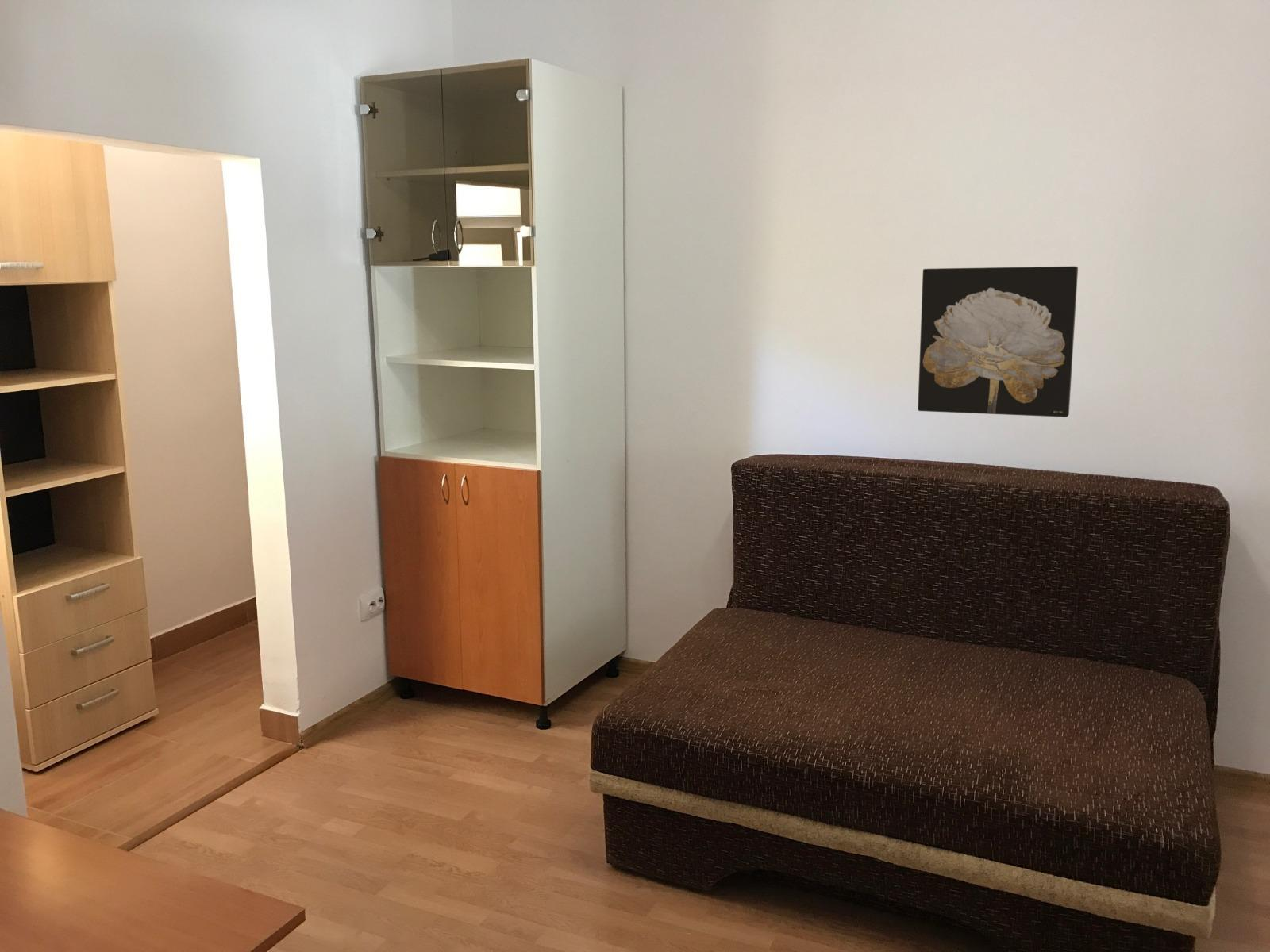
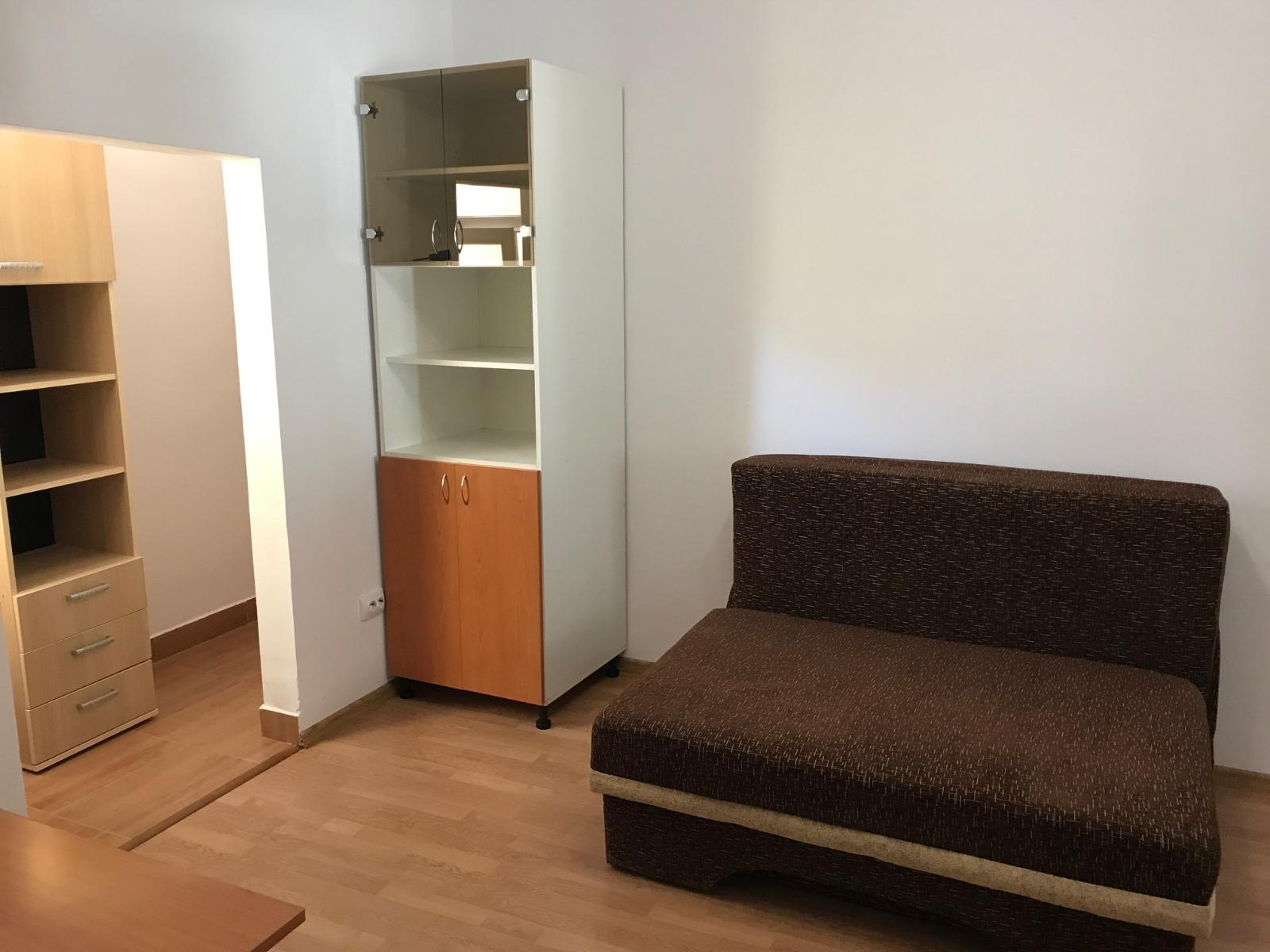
- wall art (995, 341)
